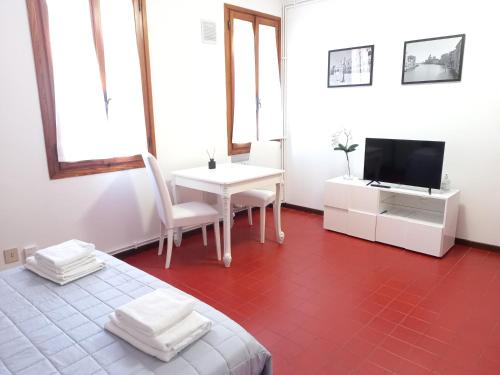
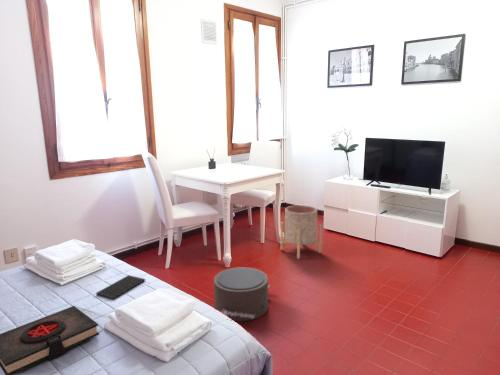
+ planter (300, 230)
+ book (44, 334)
+ tablet (121, 286)
+ pouf (245, 292)
